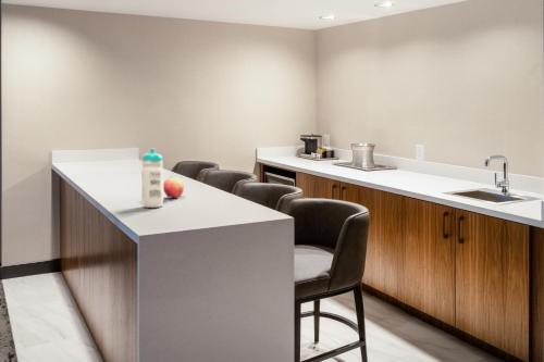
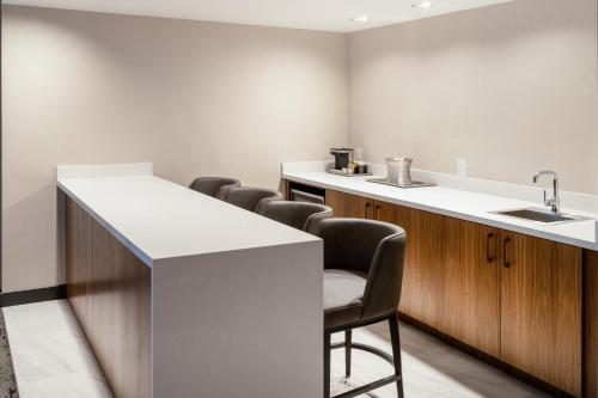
- apple (173, 187)
- water bottle (152, 177)
